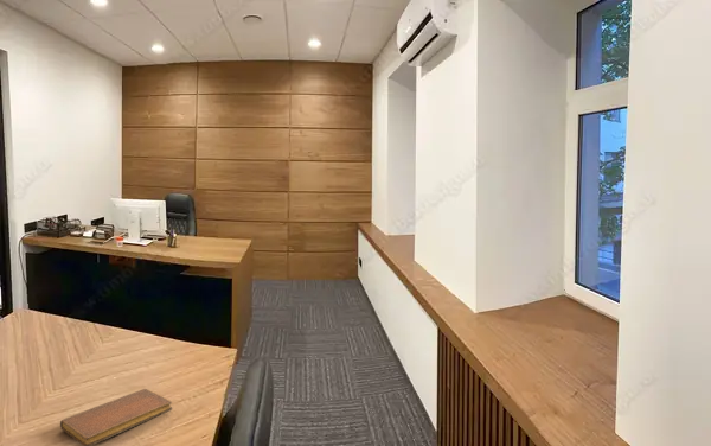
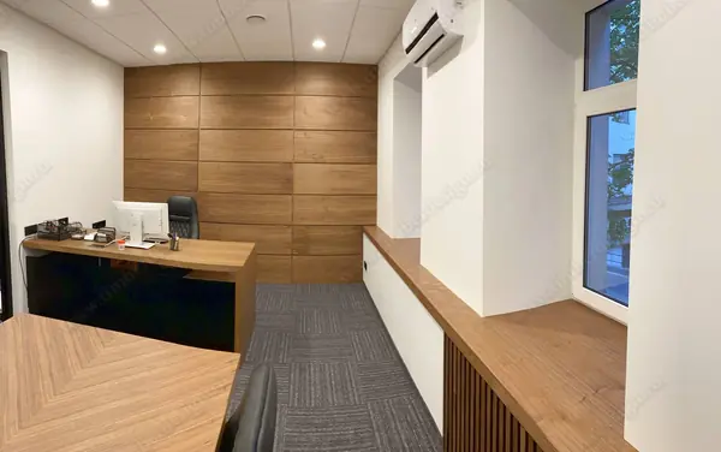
- notebook (118, 414)
